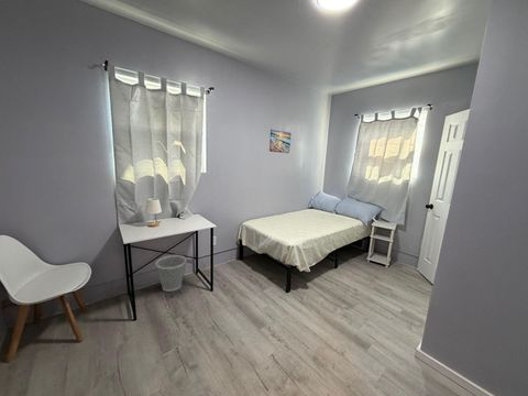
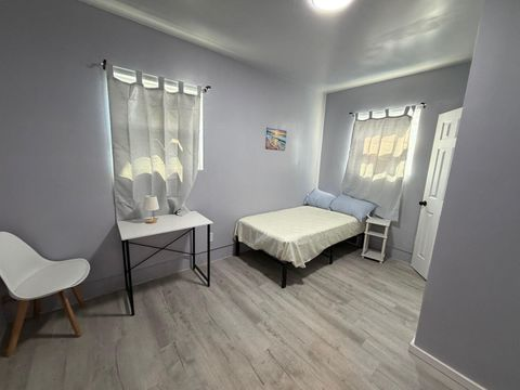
- wastebasket (172, 273)
